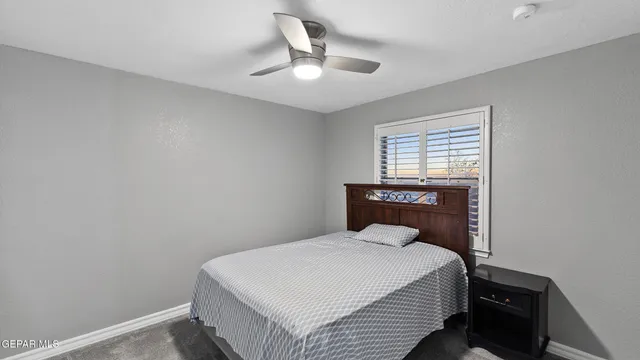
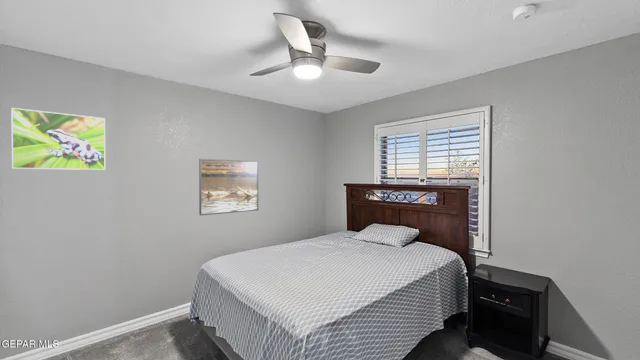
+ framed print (231, 186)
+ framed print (62, 141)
